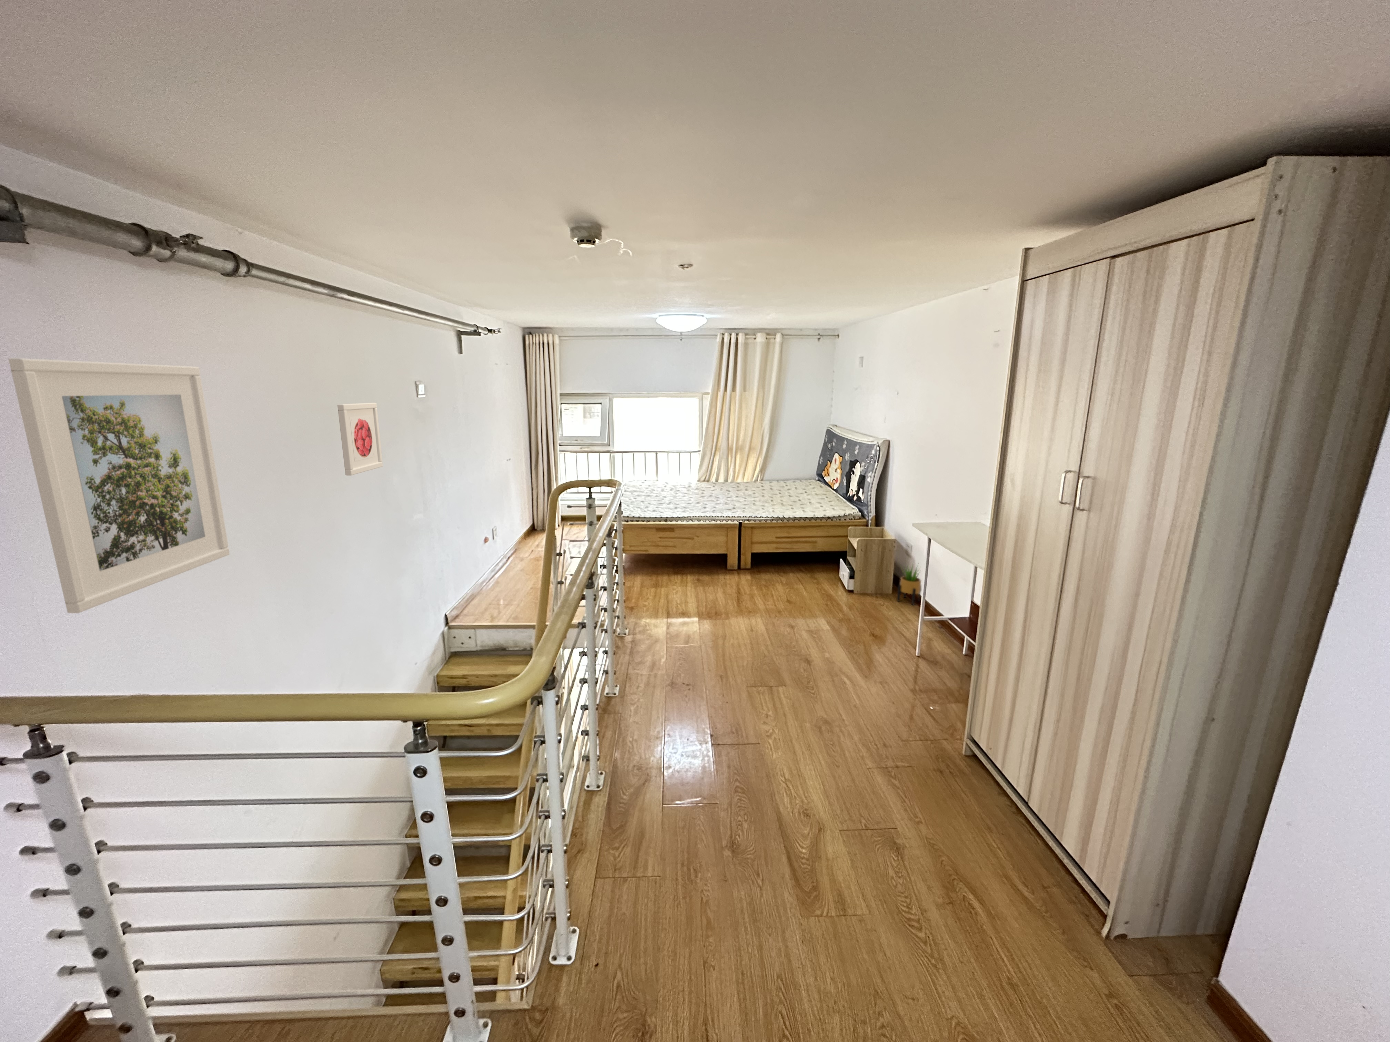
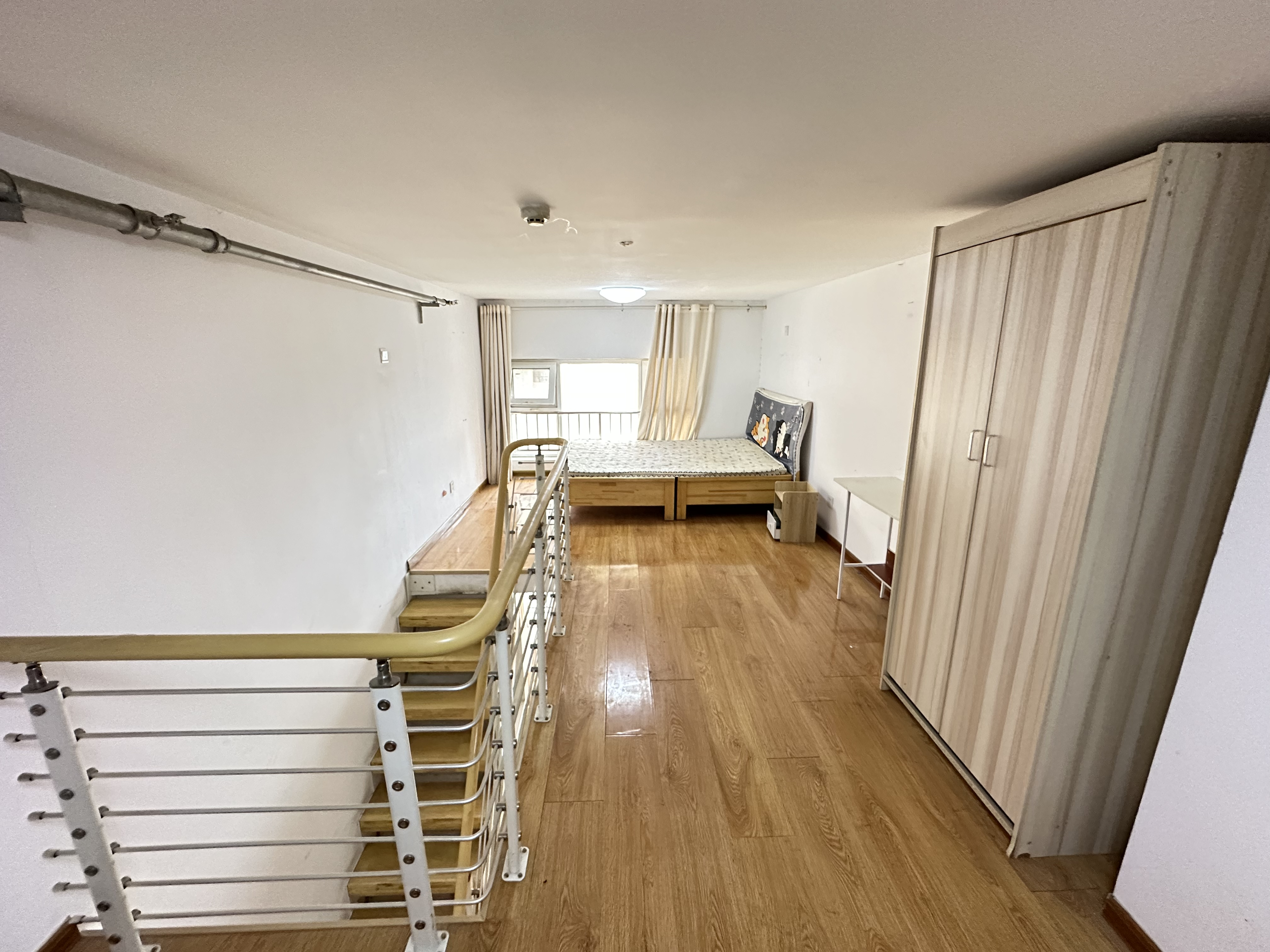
- potted plant (911, 582)
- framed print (141, 476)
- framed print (361, 438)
